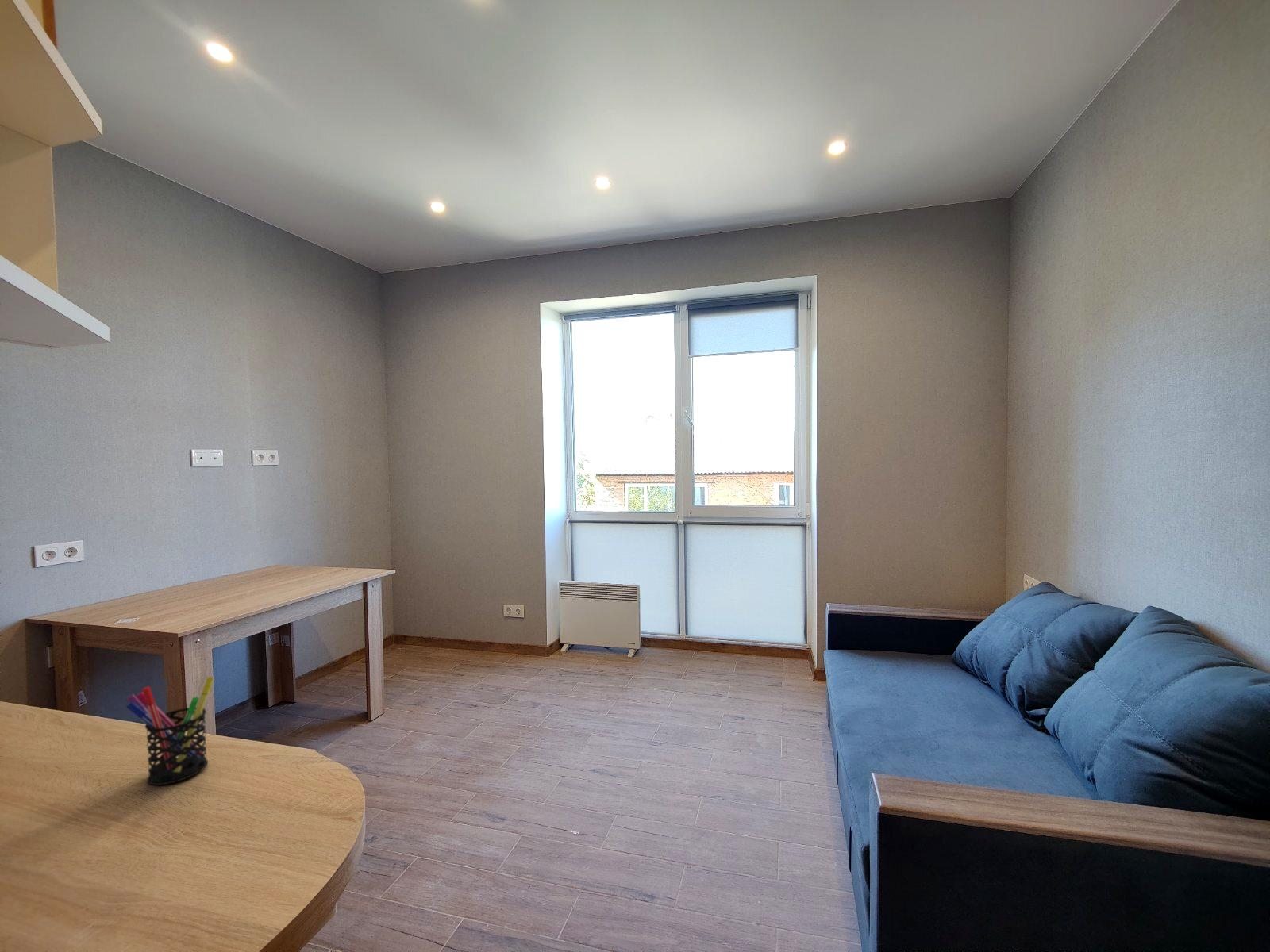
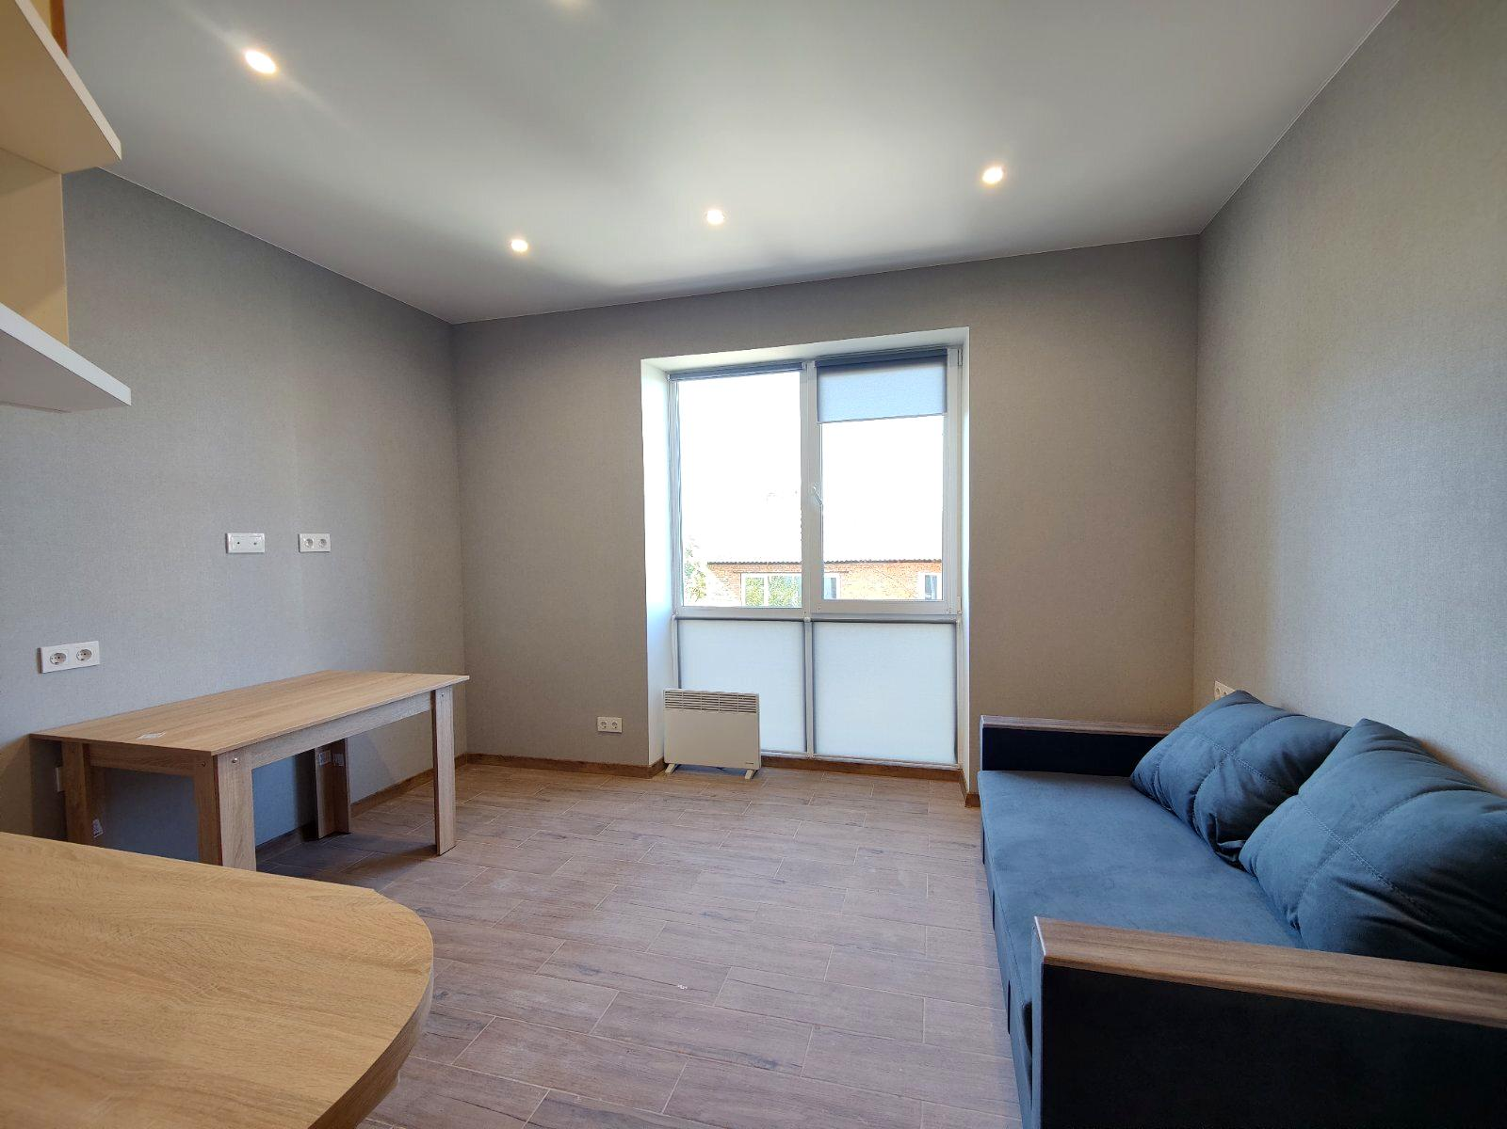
- pen holder (176, 727)
